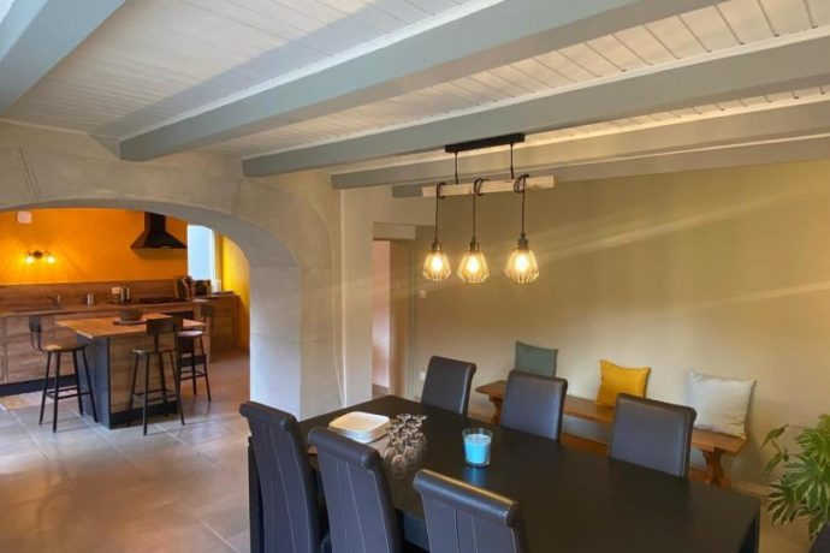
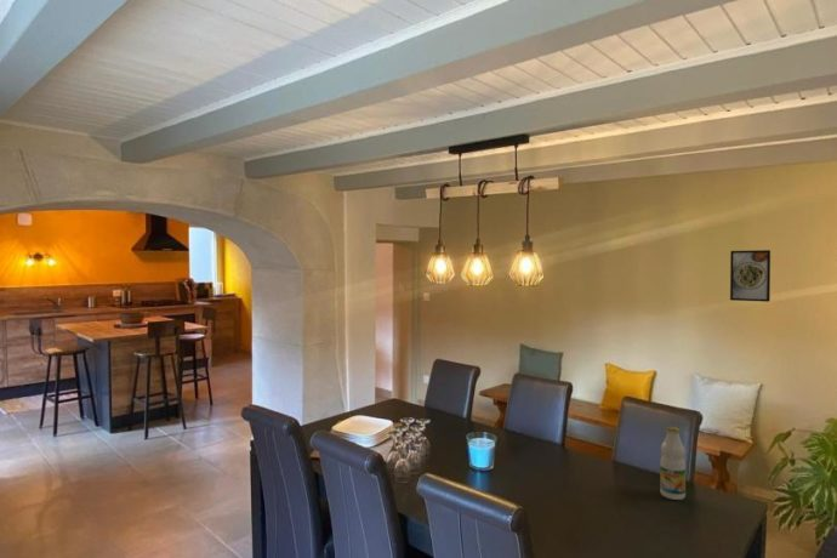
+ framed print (750, 275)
+ bottle (672, 461)
